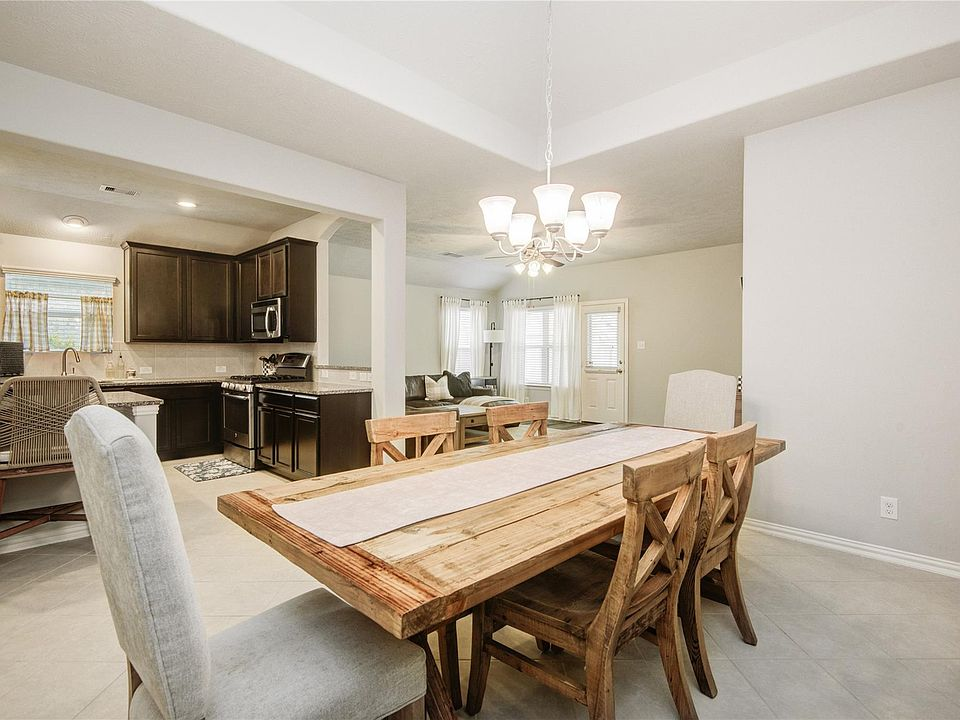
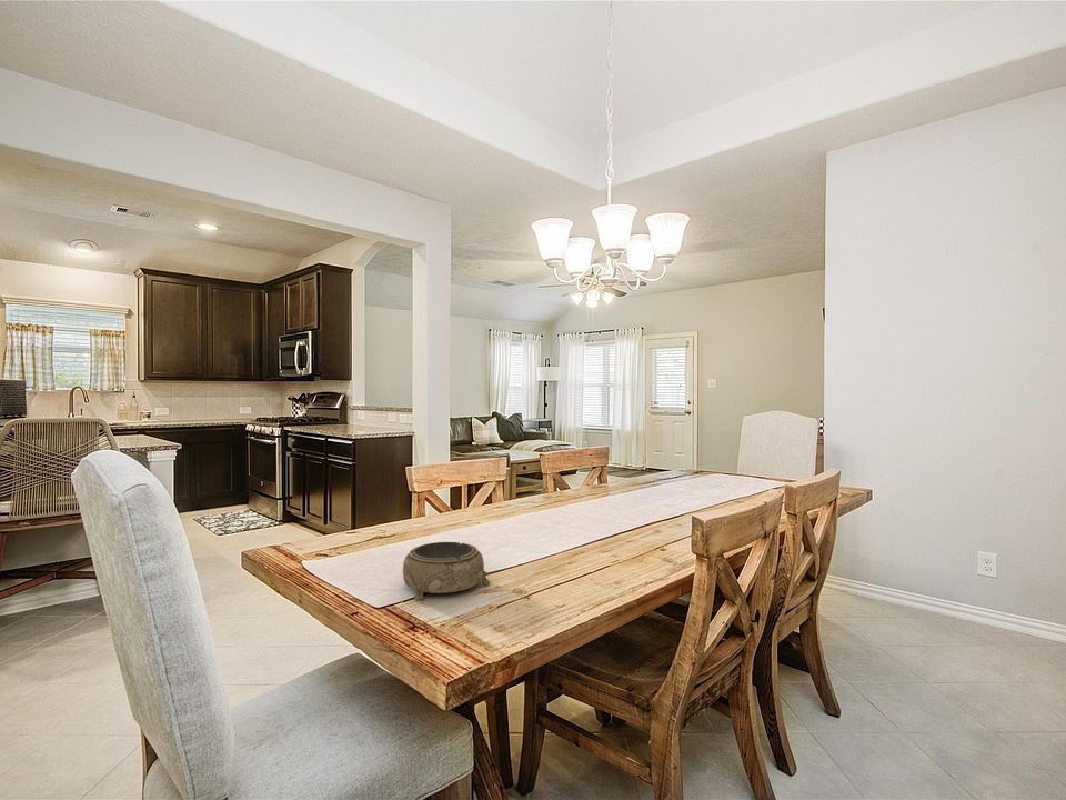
+ decorative bowl (446, 567)
